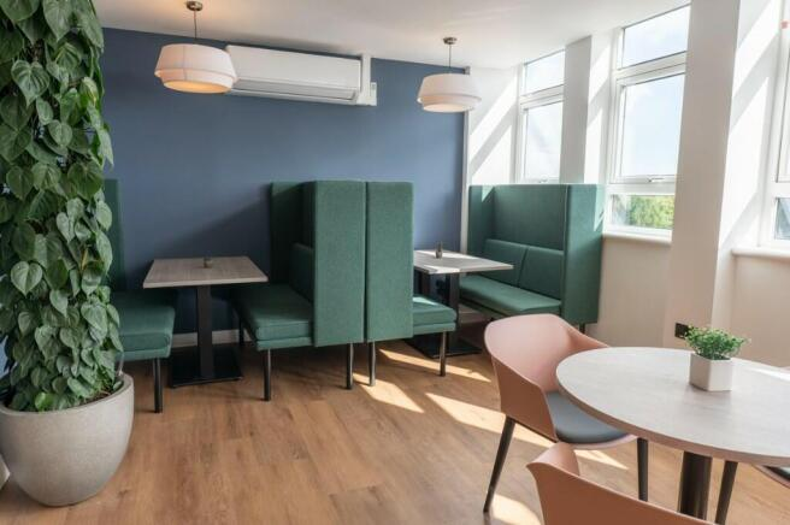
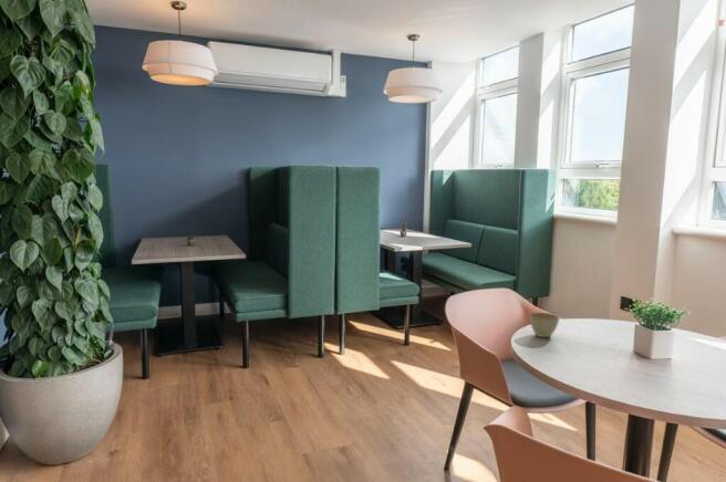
+ flower pot (543, 325)
